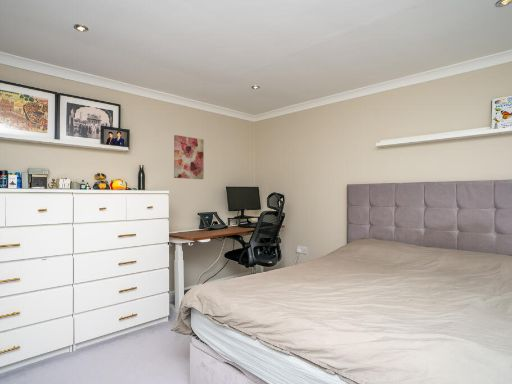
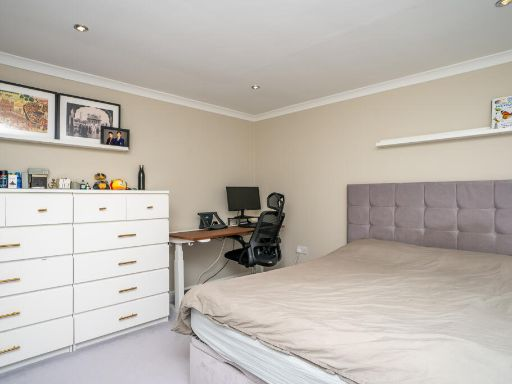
- wall art (189, 158)
